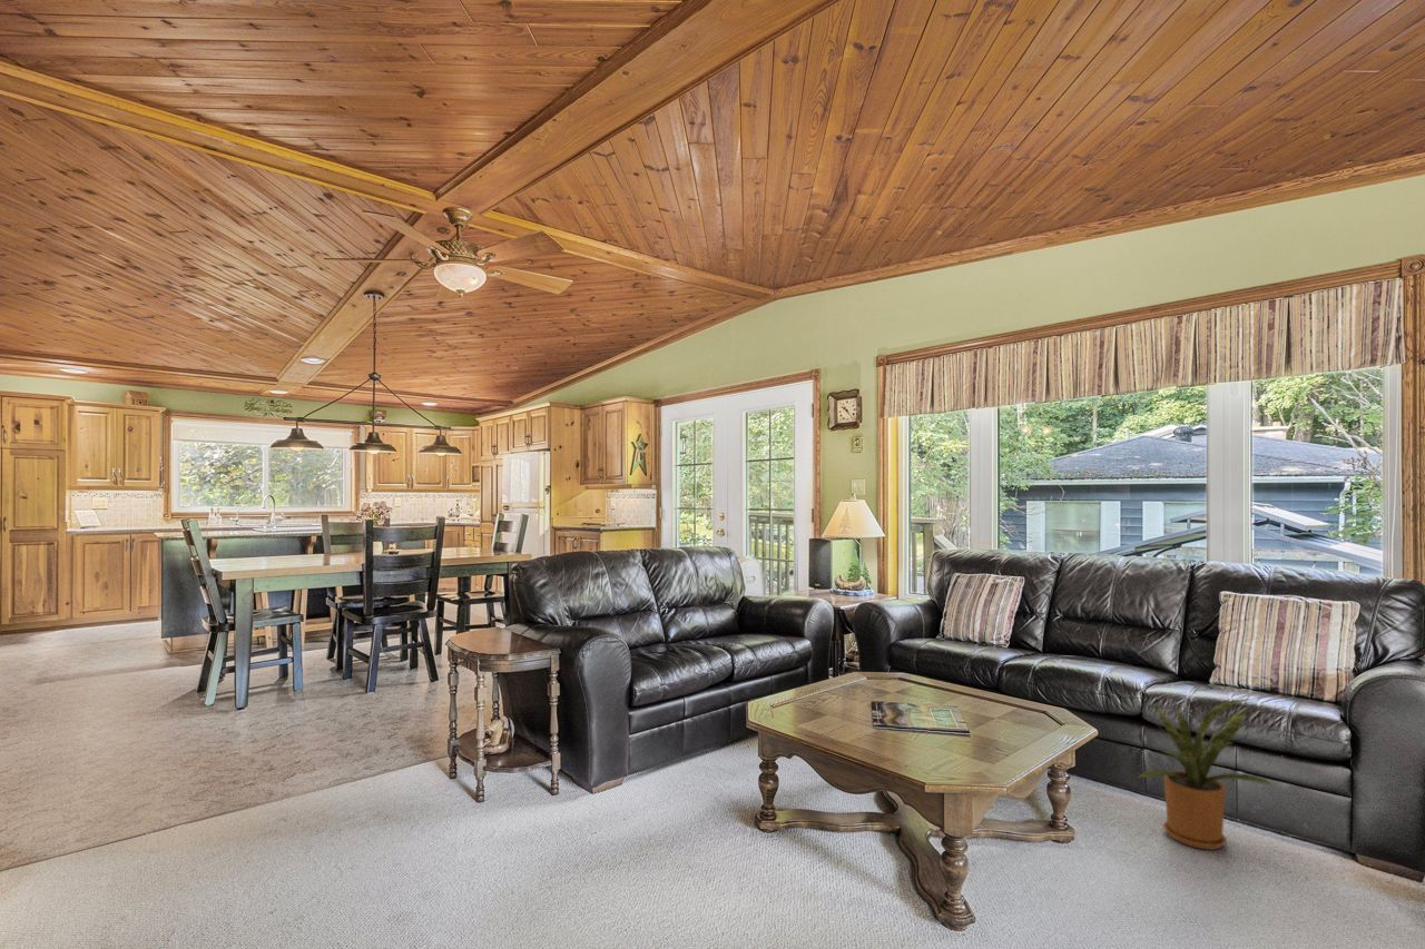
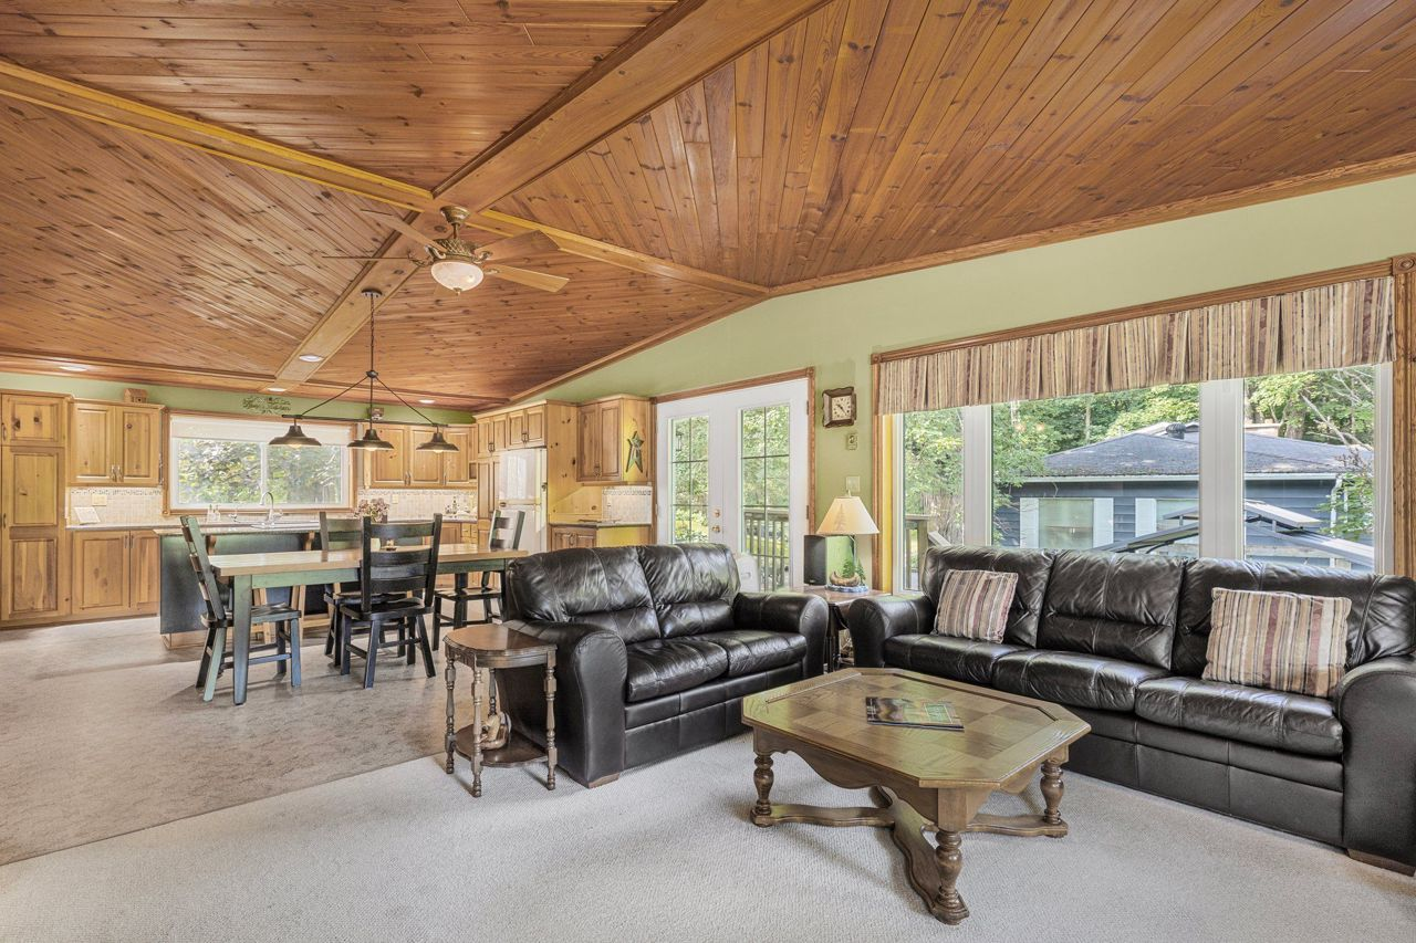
- house plant (1192, 762)
